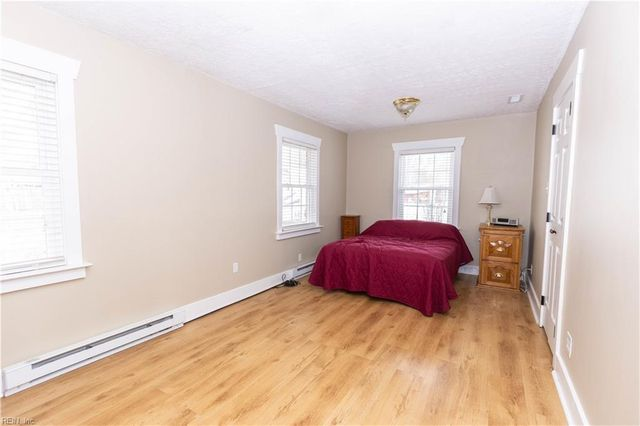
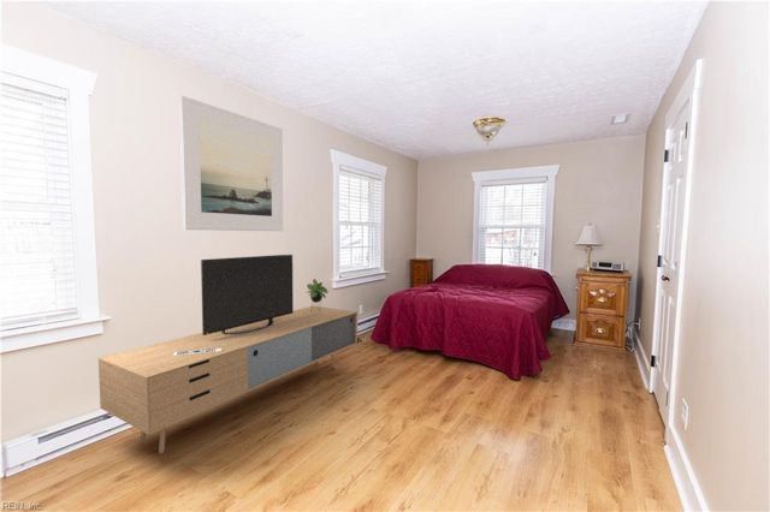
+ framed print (238, 173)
+ media console (256, 327)
